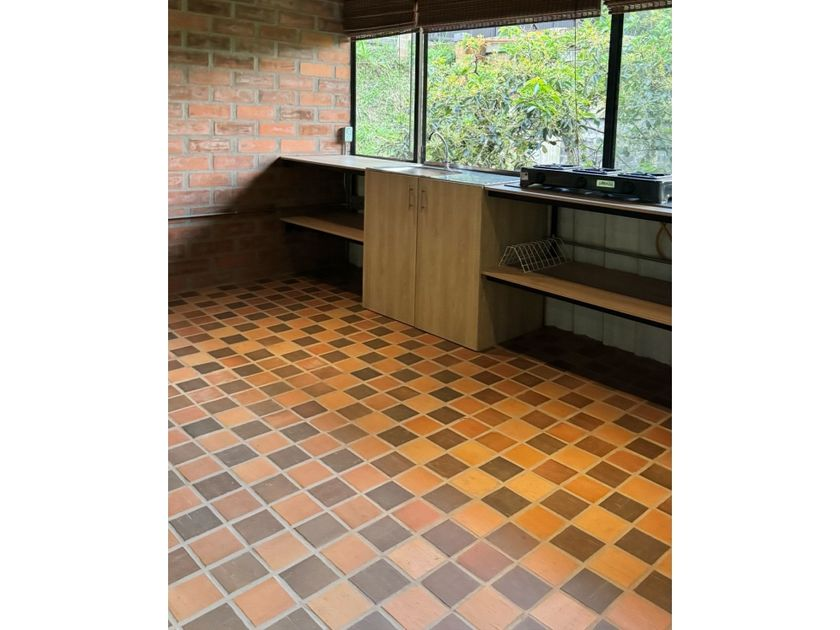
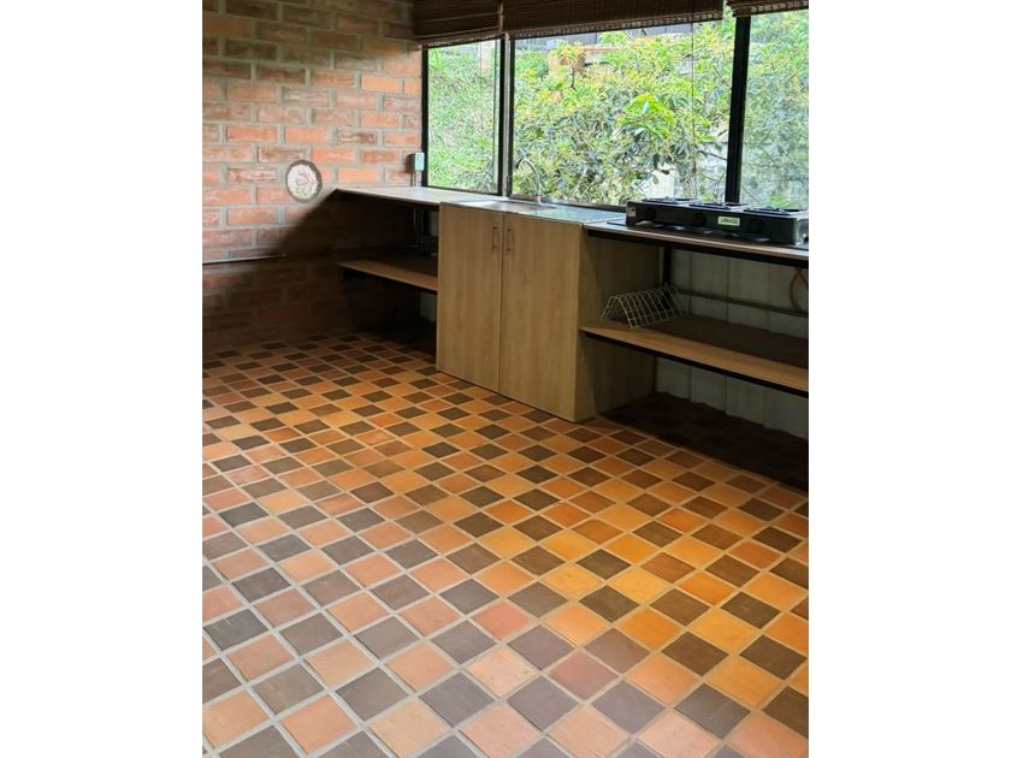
+ decorative plate (302, 182)
